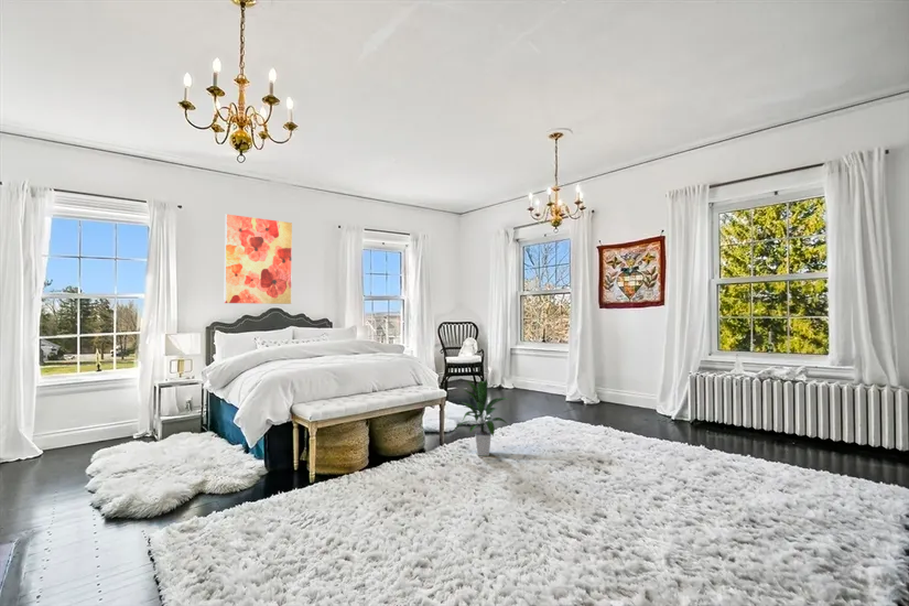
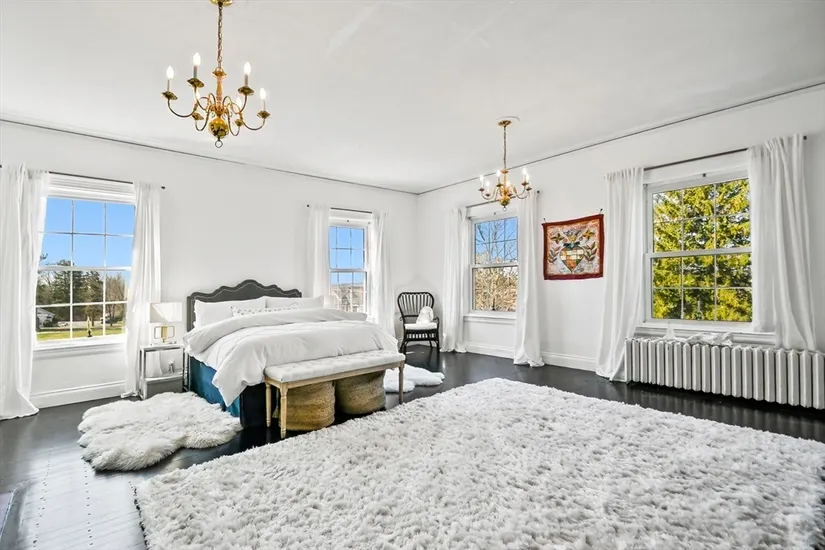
- indoor plant (480, 414)
- wall art (259, 261)
